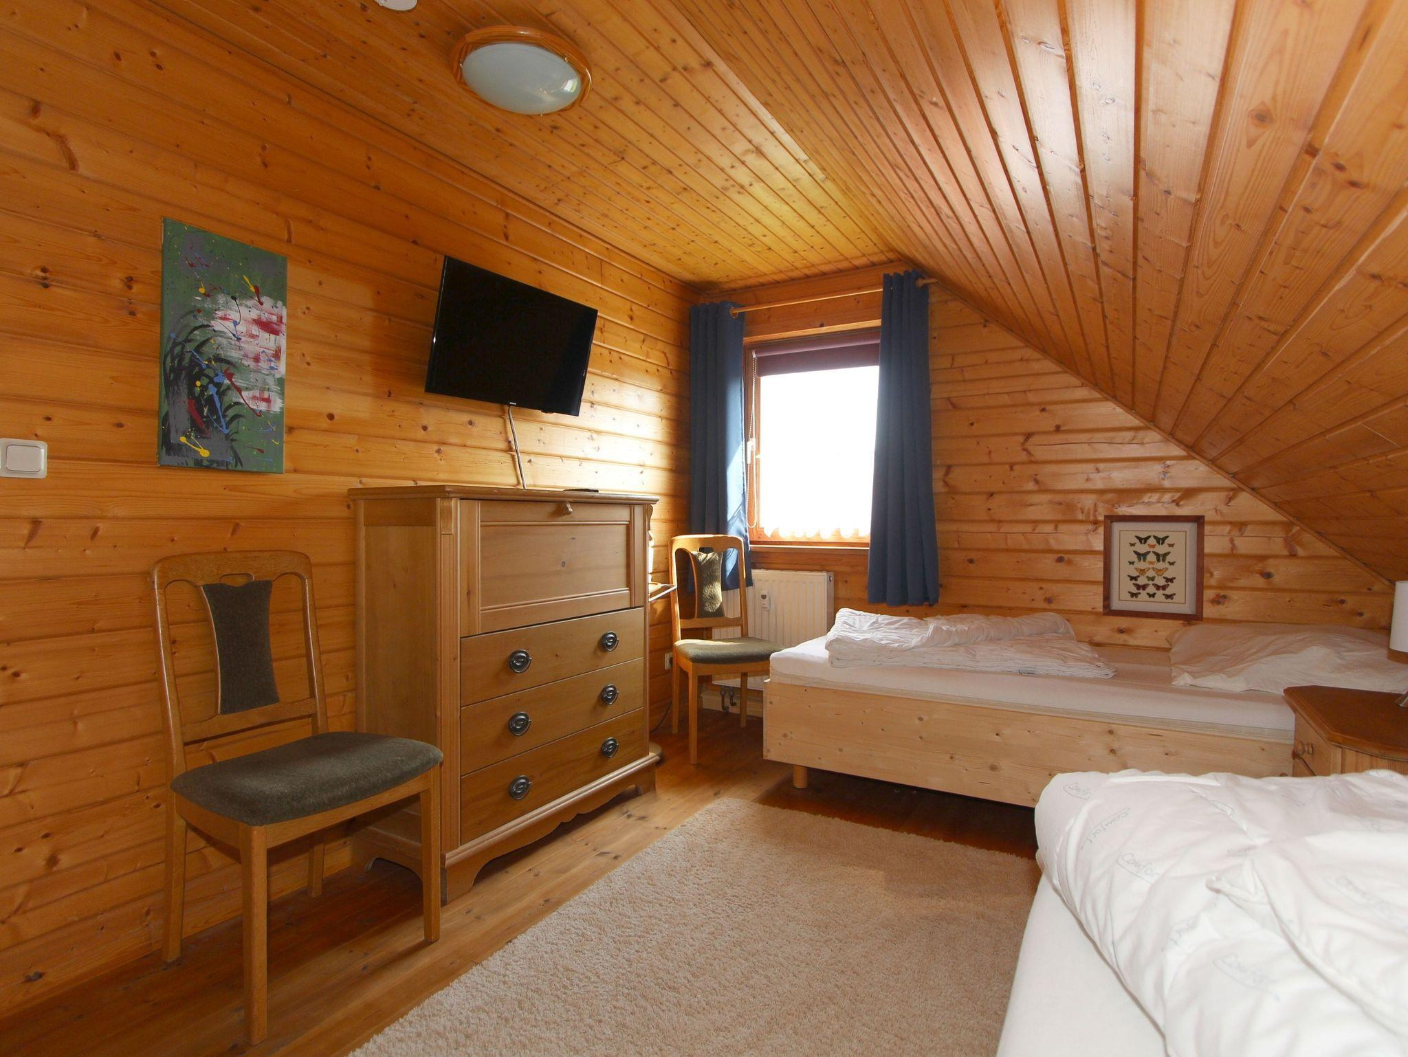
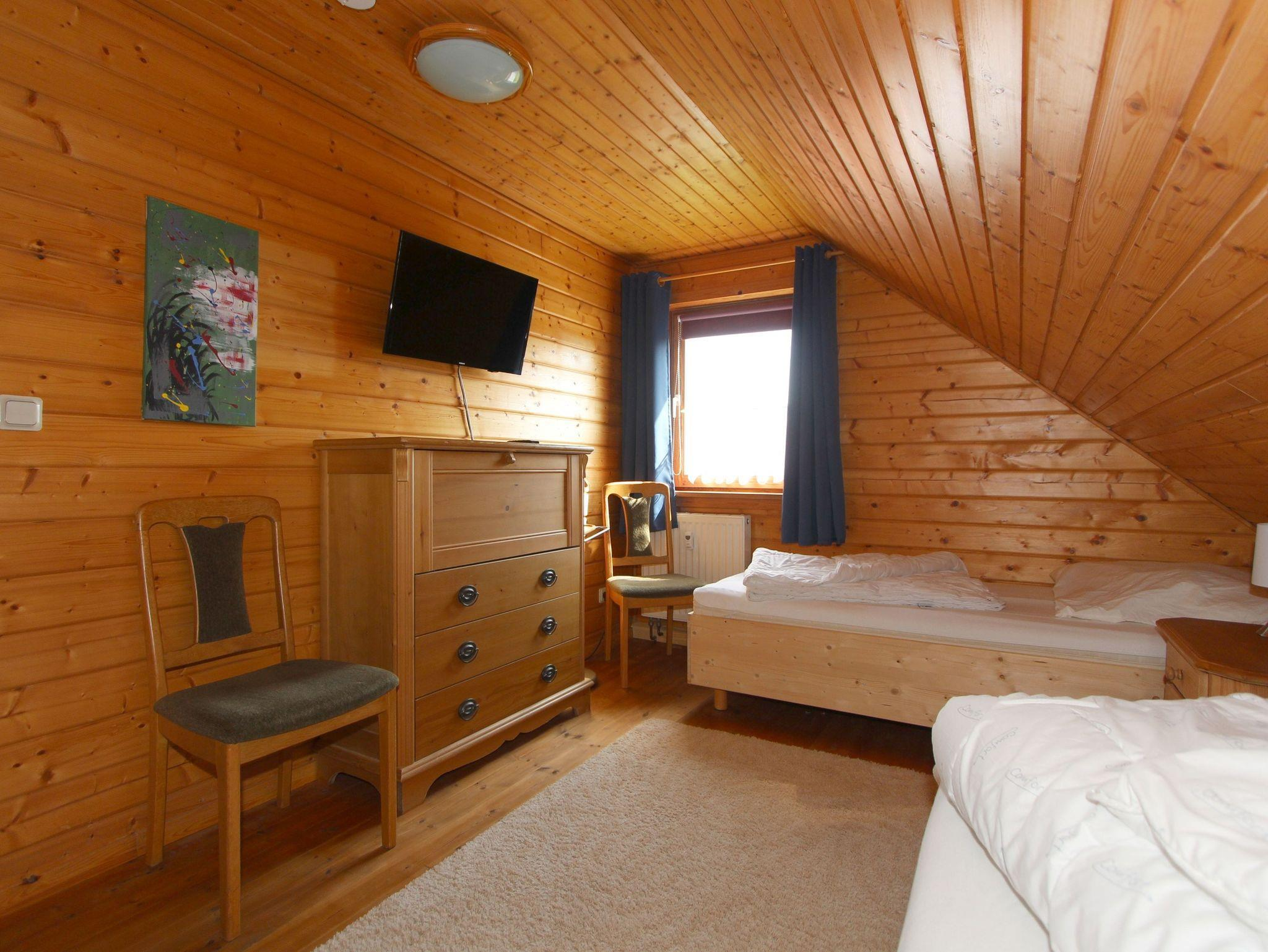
- wall art (1151, 566)
